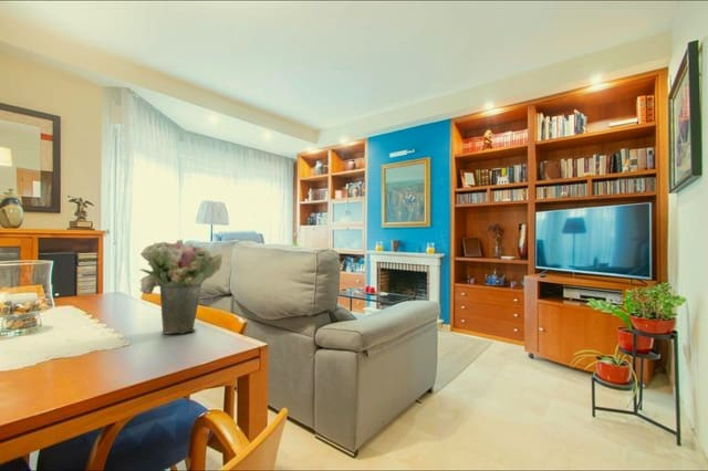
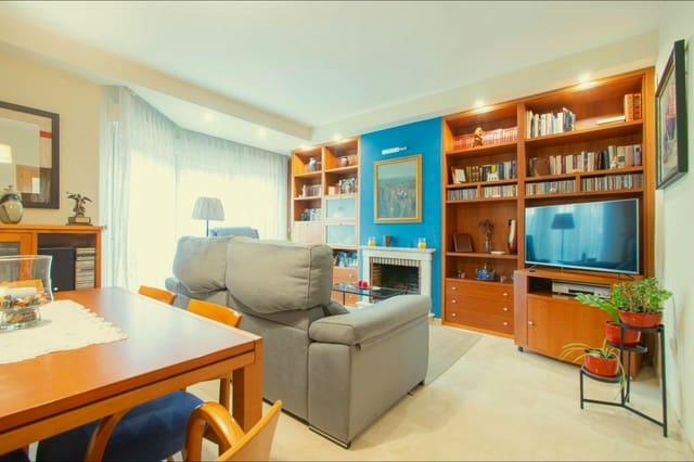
- flower bouquet (176, 285)
